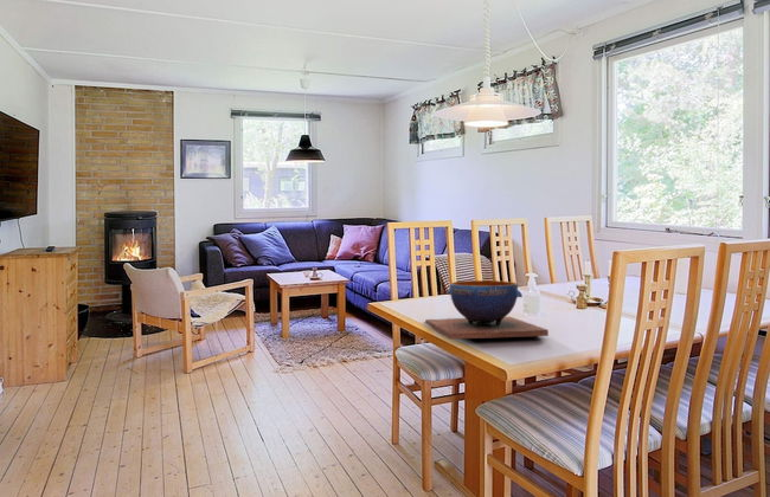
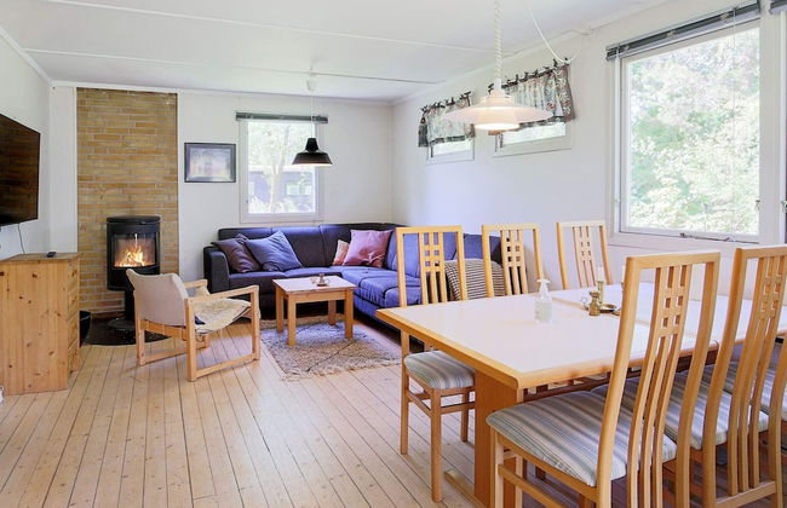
- decorative bowl (482, 305)
